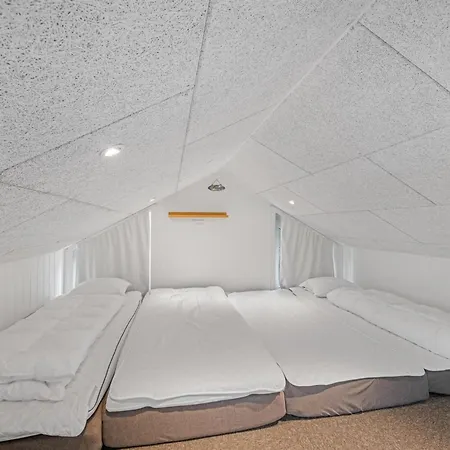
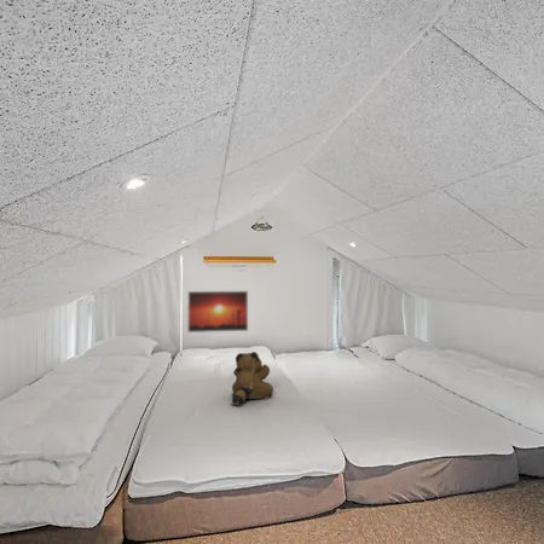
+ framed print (218, 311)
+ teddy bear (249, 376)
